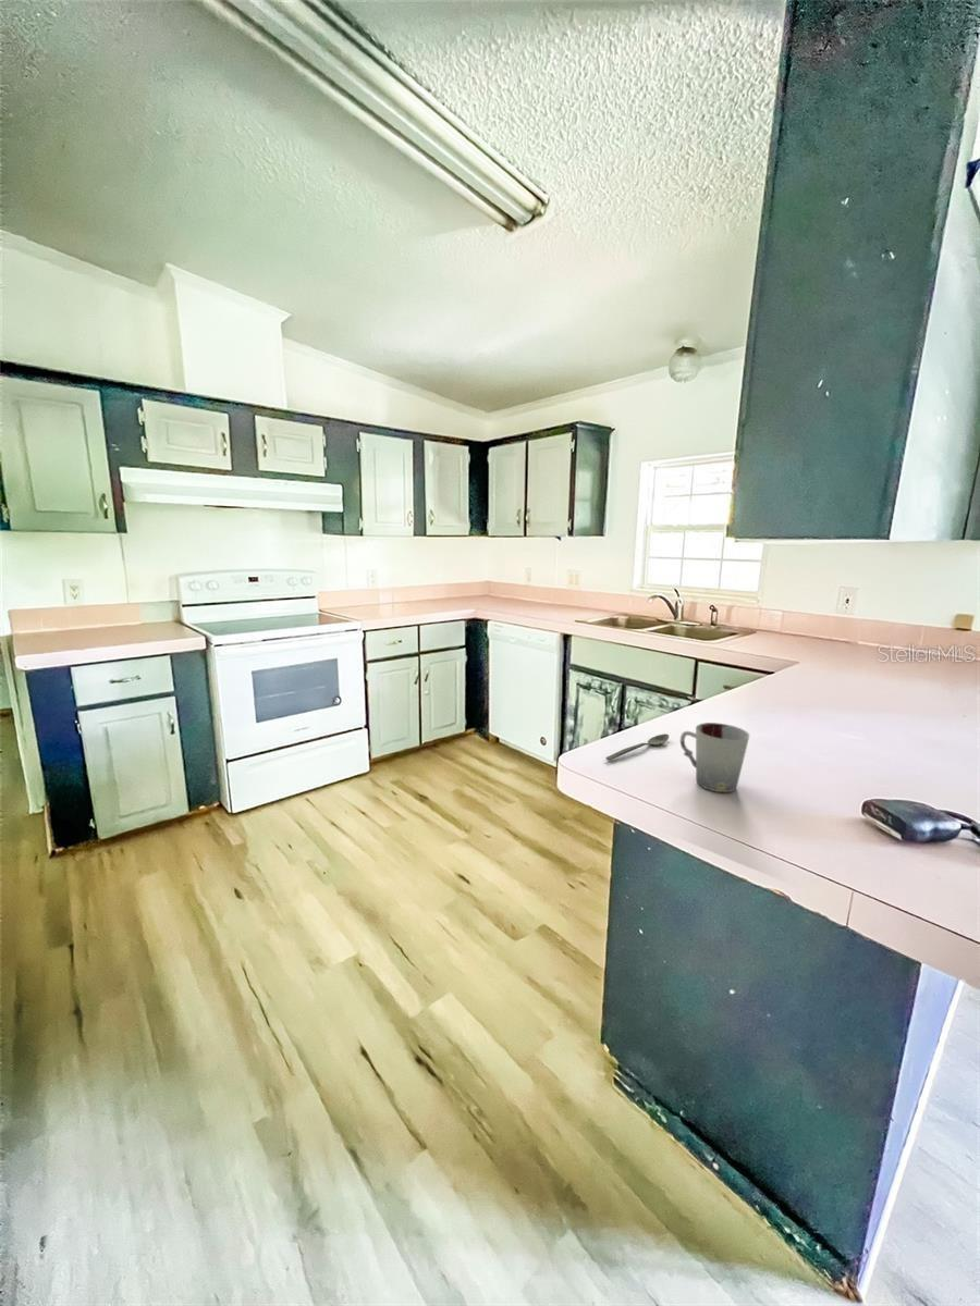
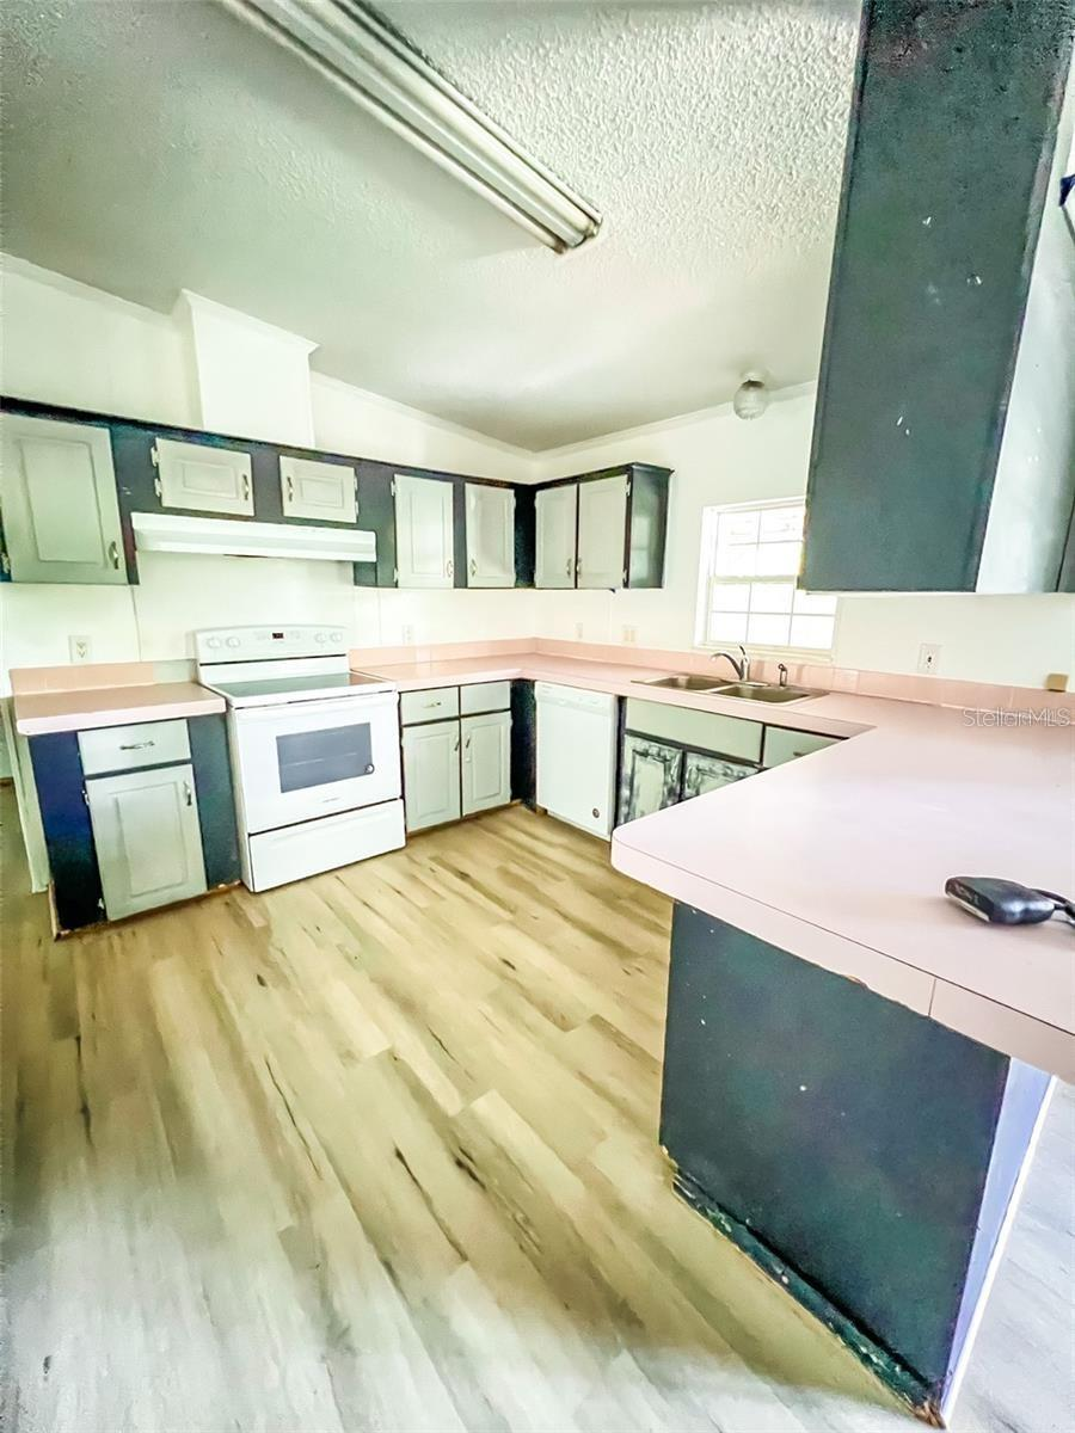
- spoon (638, 746)
- cup (710, 754)
